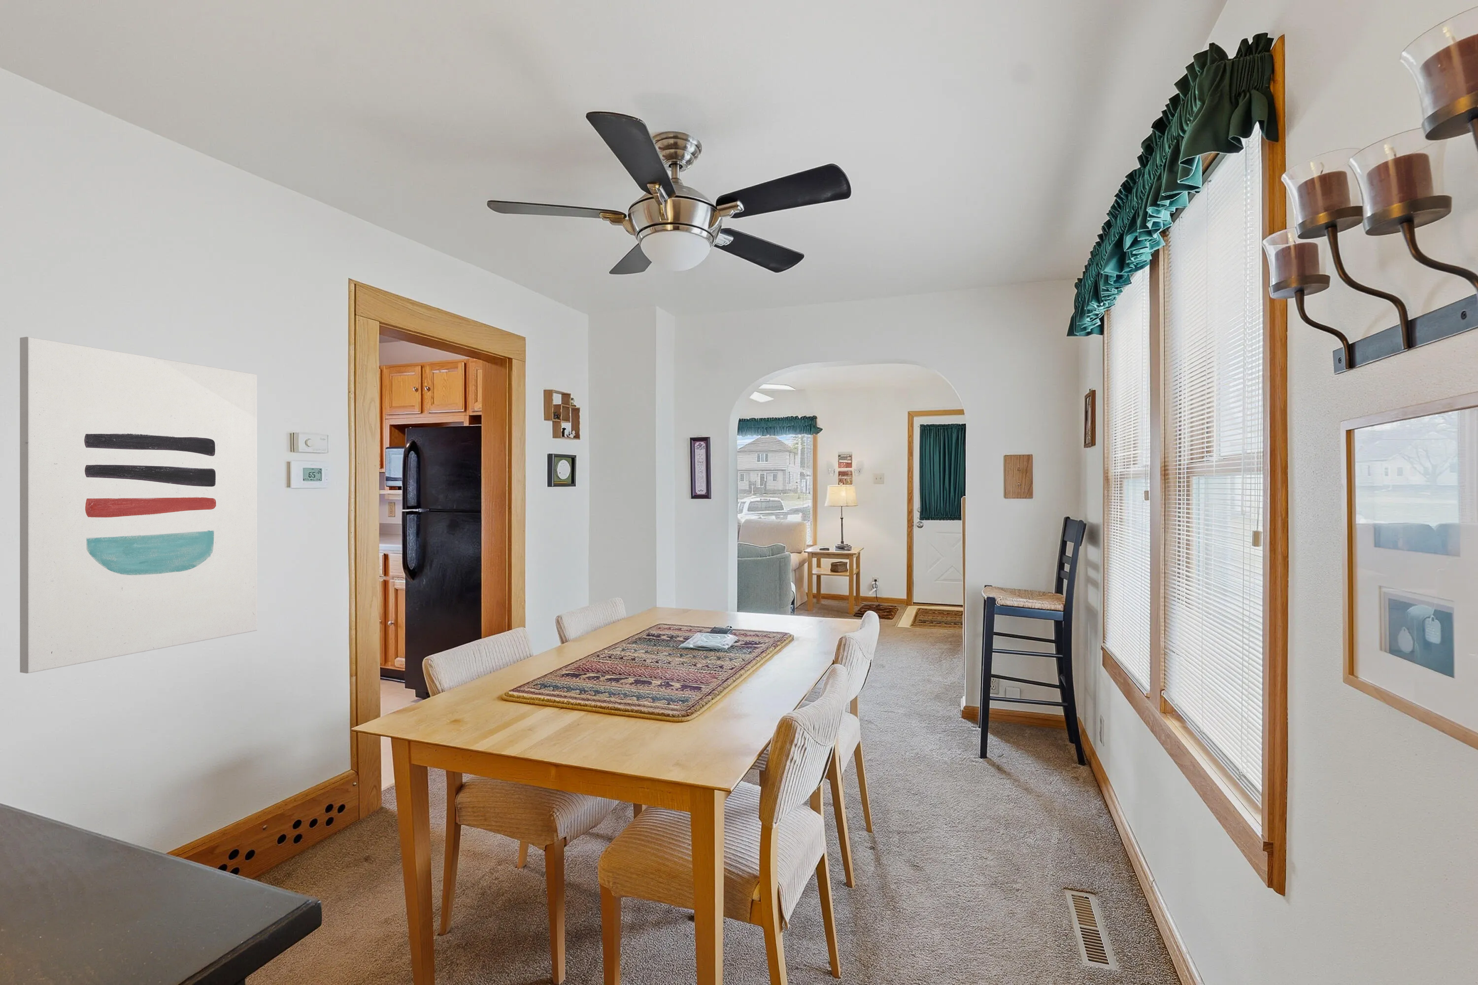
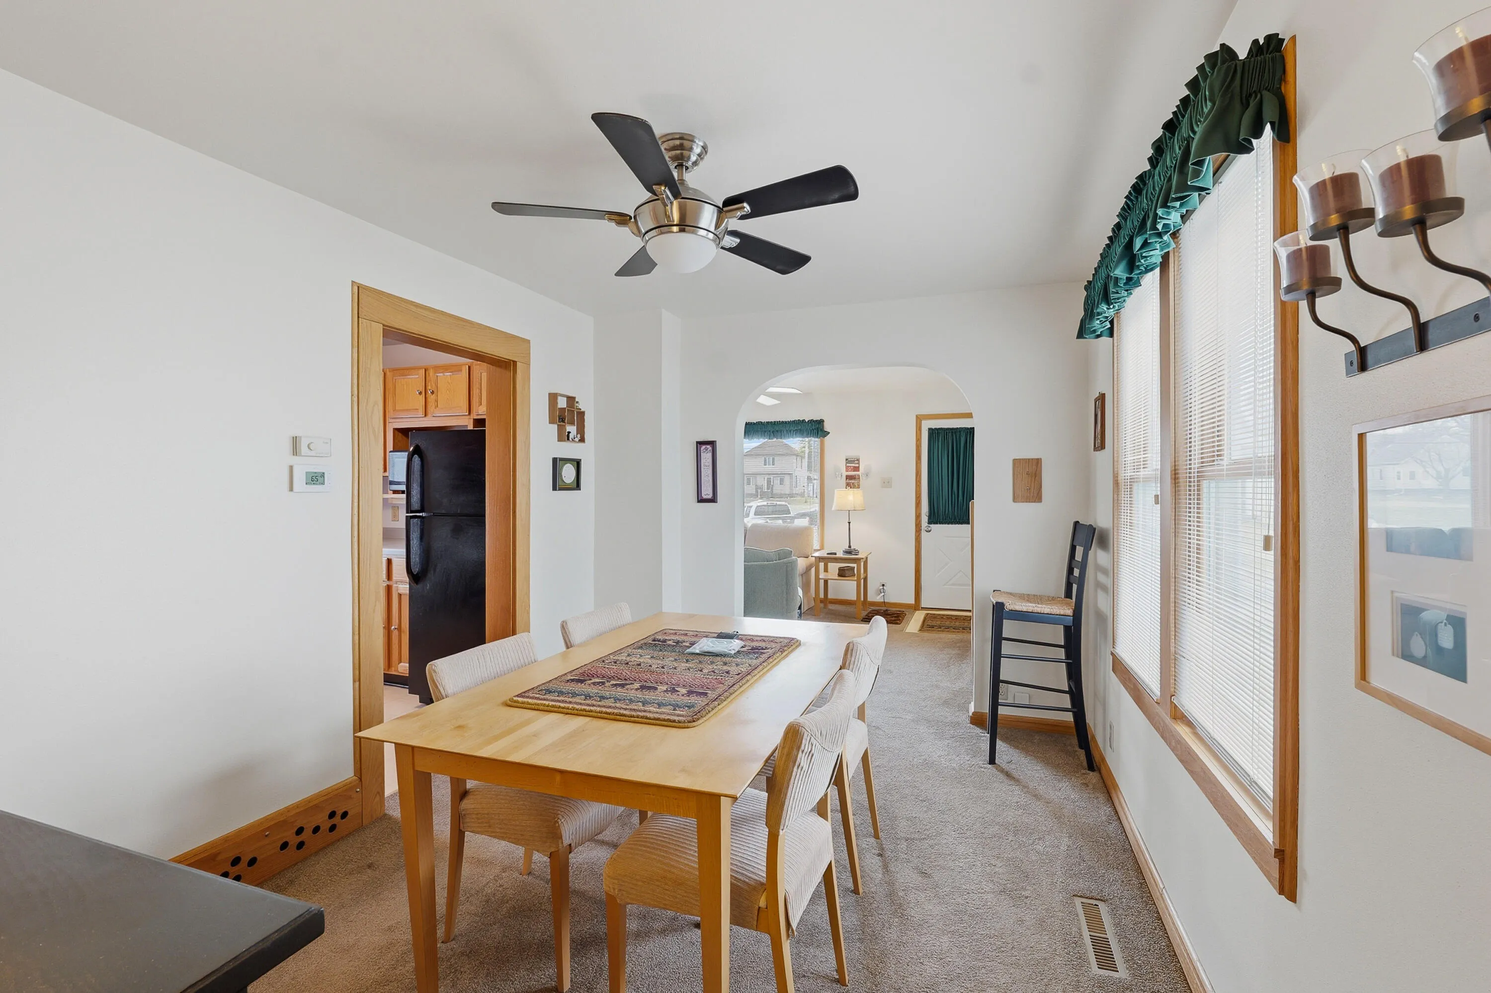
- wall art (154, 503)
